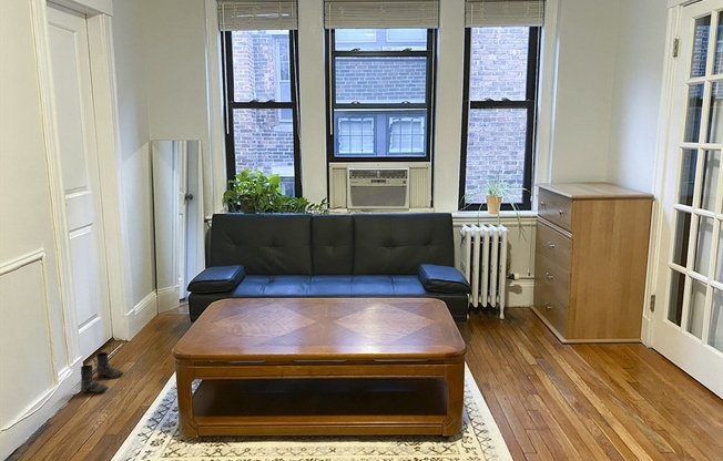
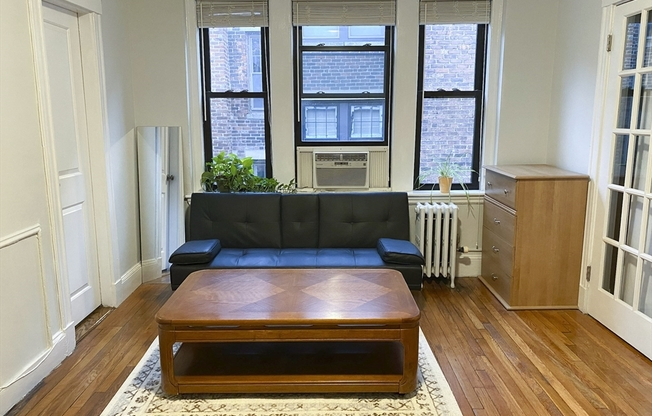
- boots (102, 371)
